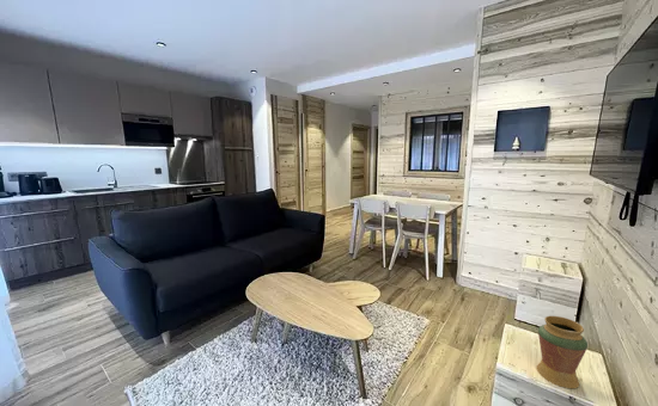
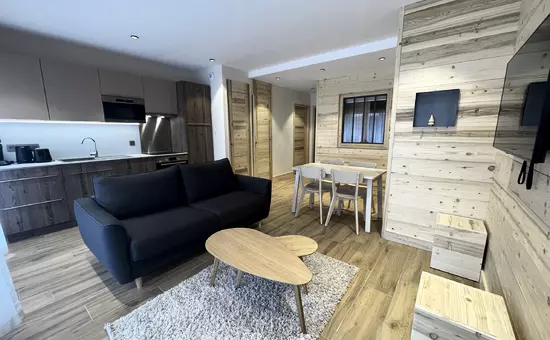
- decorative vase (560, 349)
